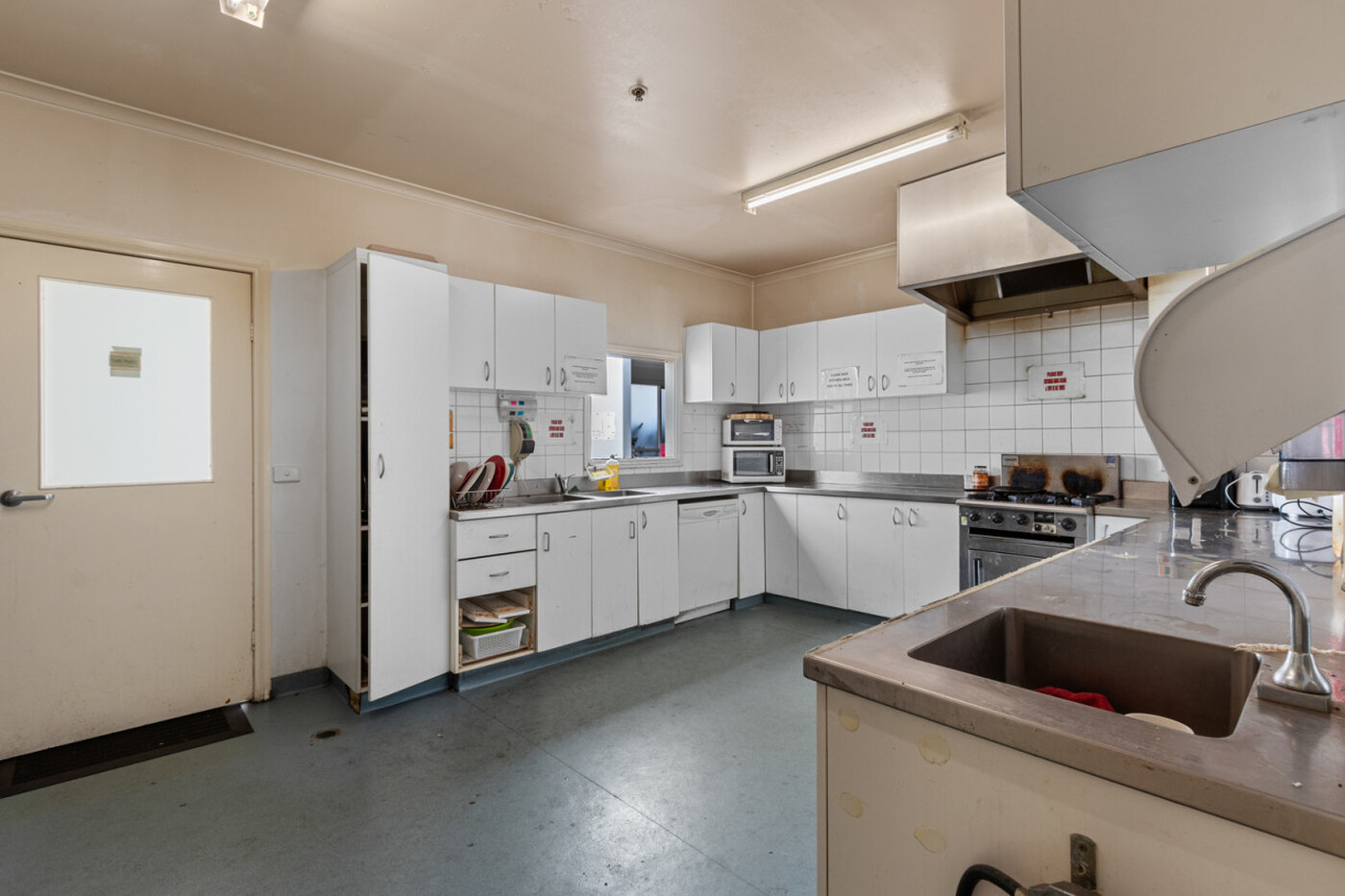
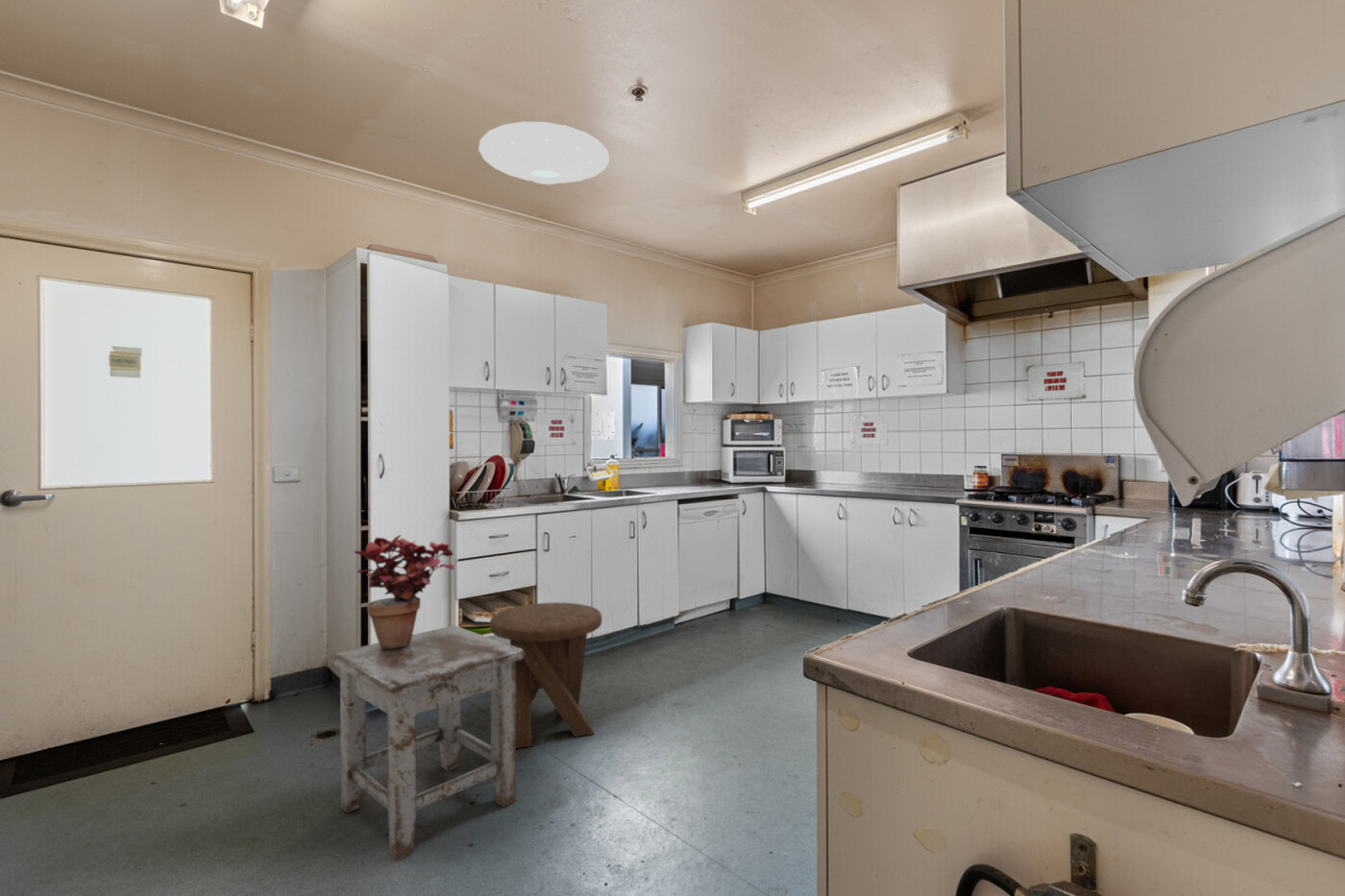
+ stool (428, 732)
+ ceiling light (545, 154)
+ music stool (547, 669)
+ potted plant (404, 591)
